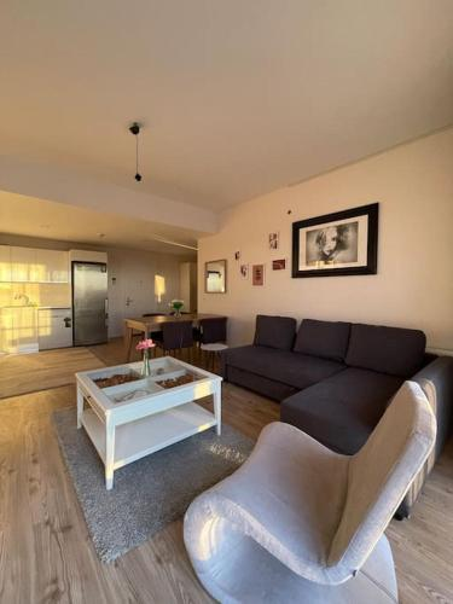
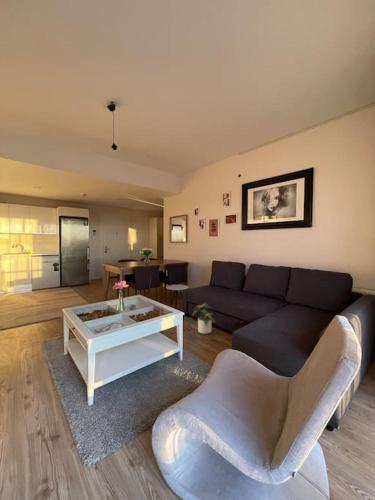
+ potted plant (202, 317)
